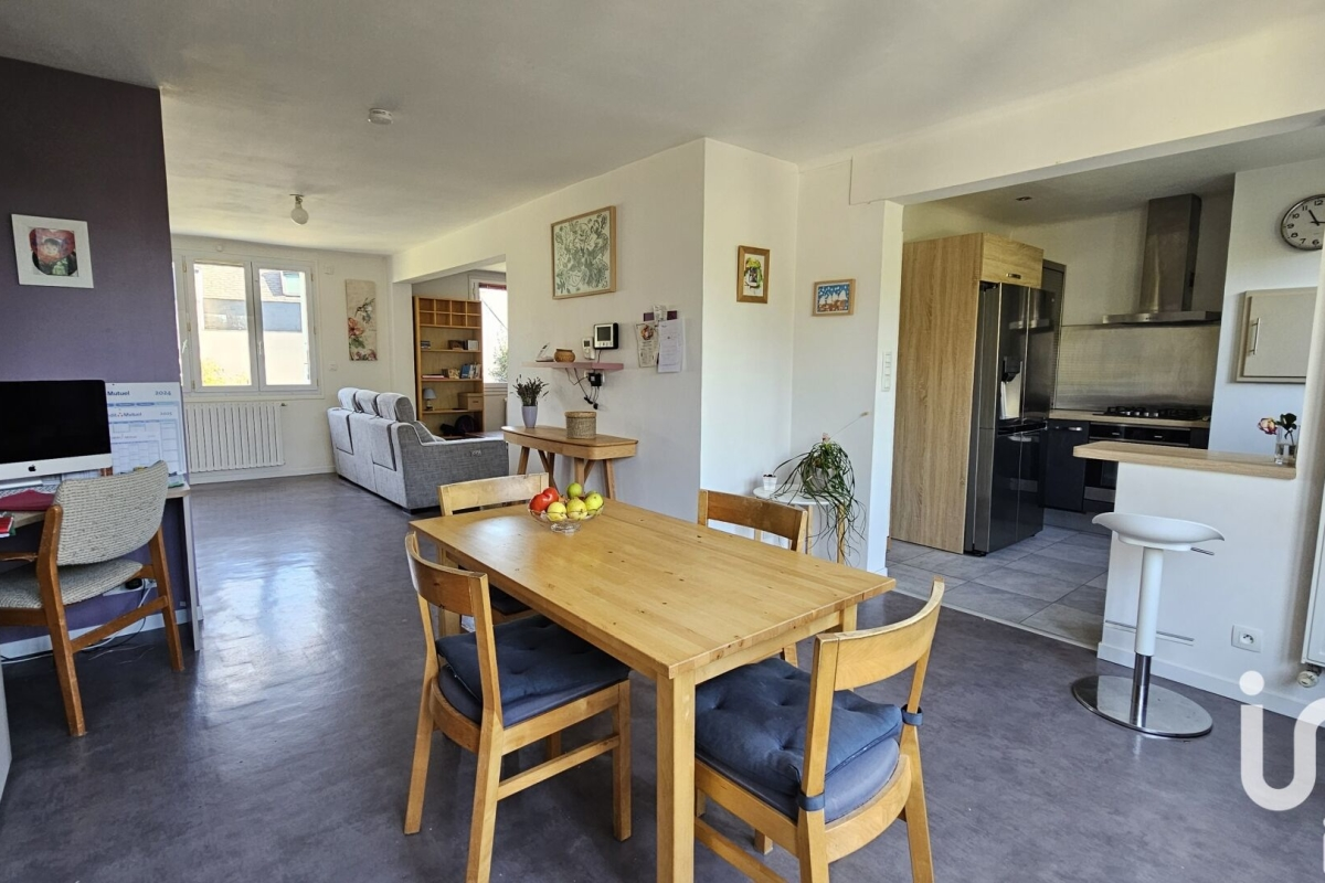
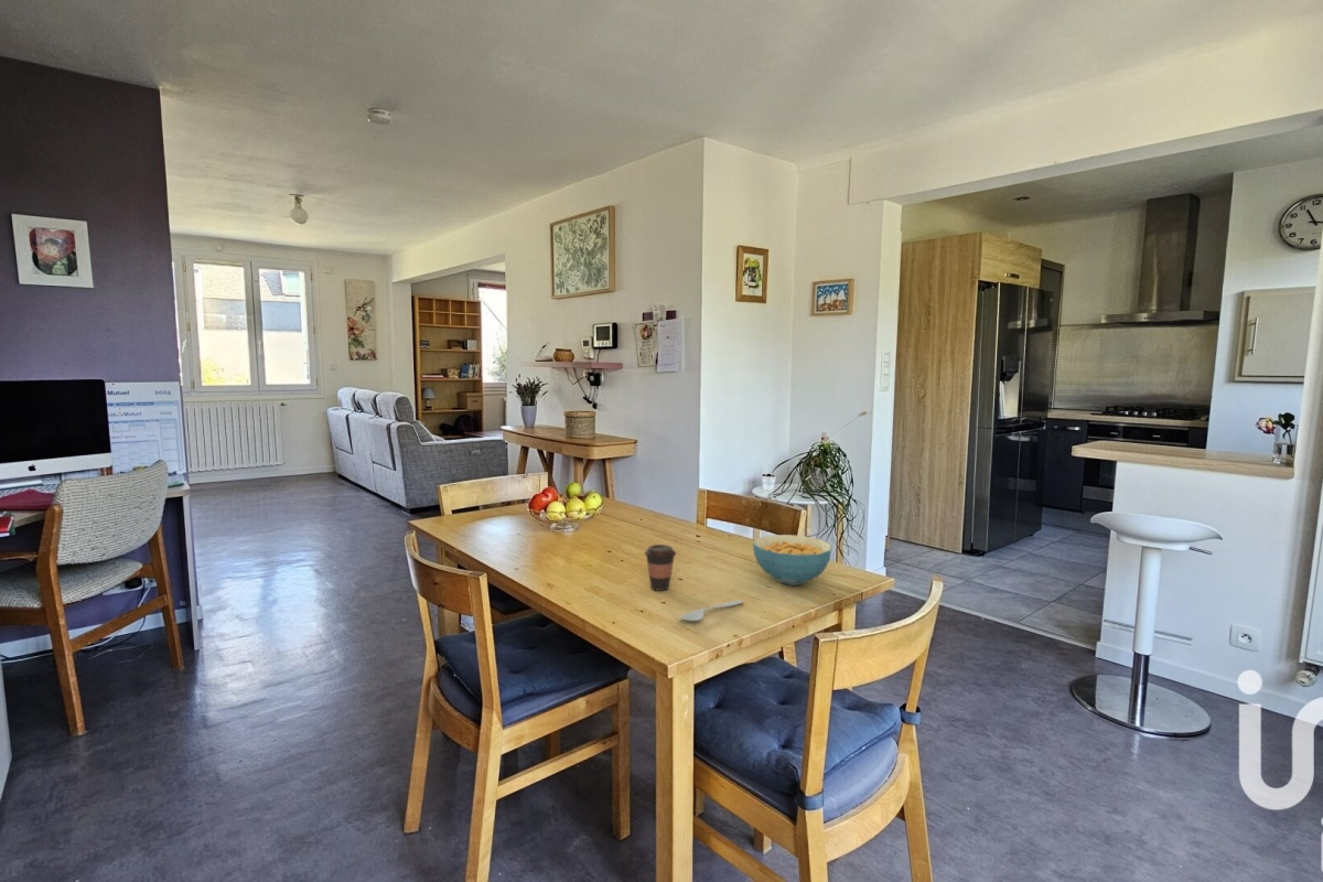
+ coffee cup (659, 568)
+ spoon (712, 607)
+ cereal bowl (792, 562)
